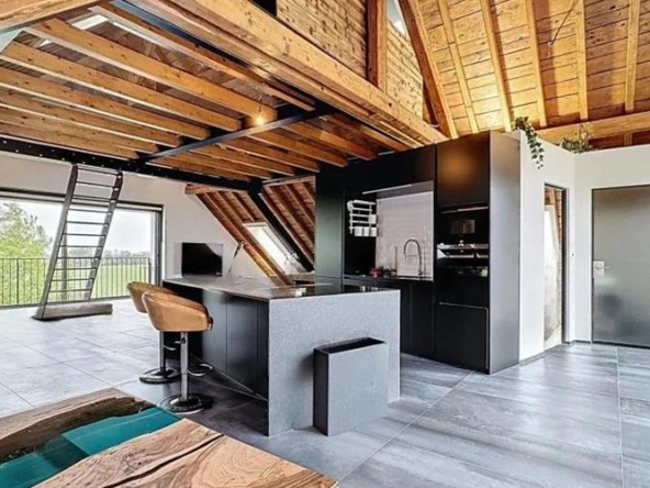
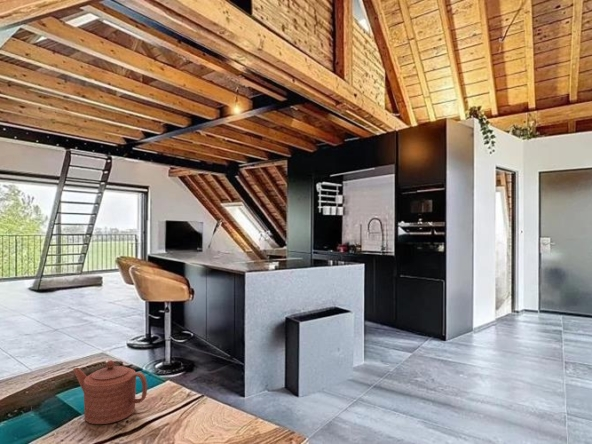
+ teapot (110, 386)
